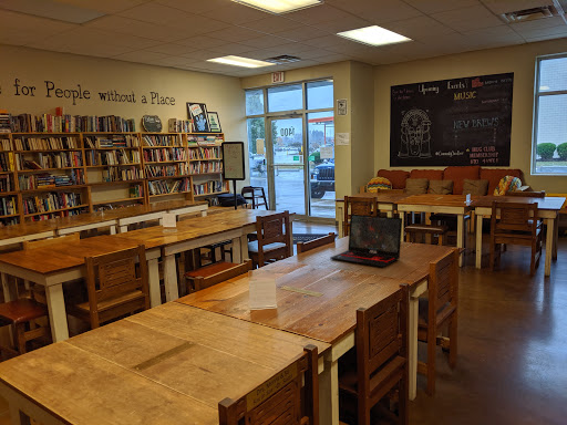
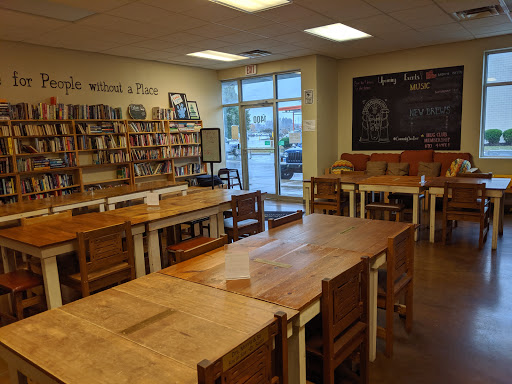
- laptop (365, 239)
